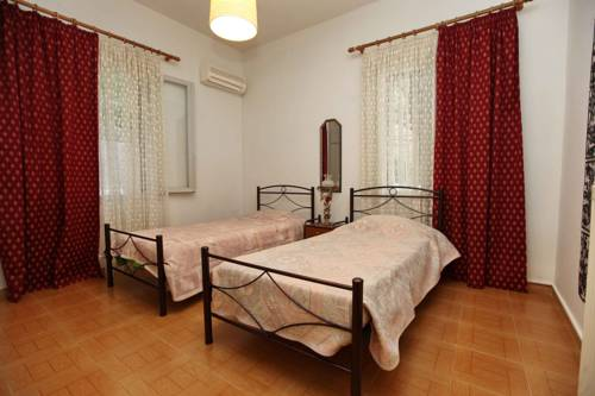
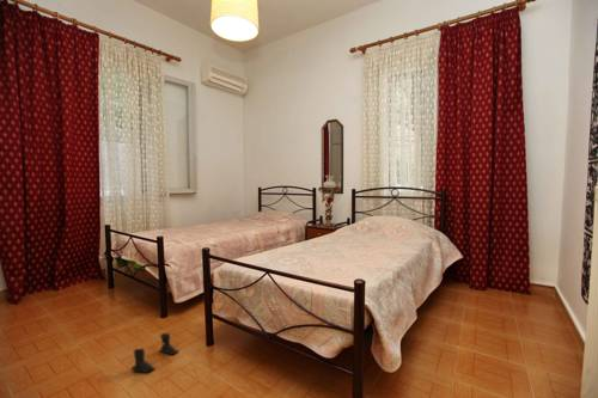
+ boots (159, 350)
